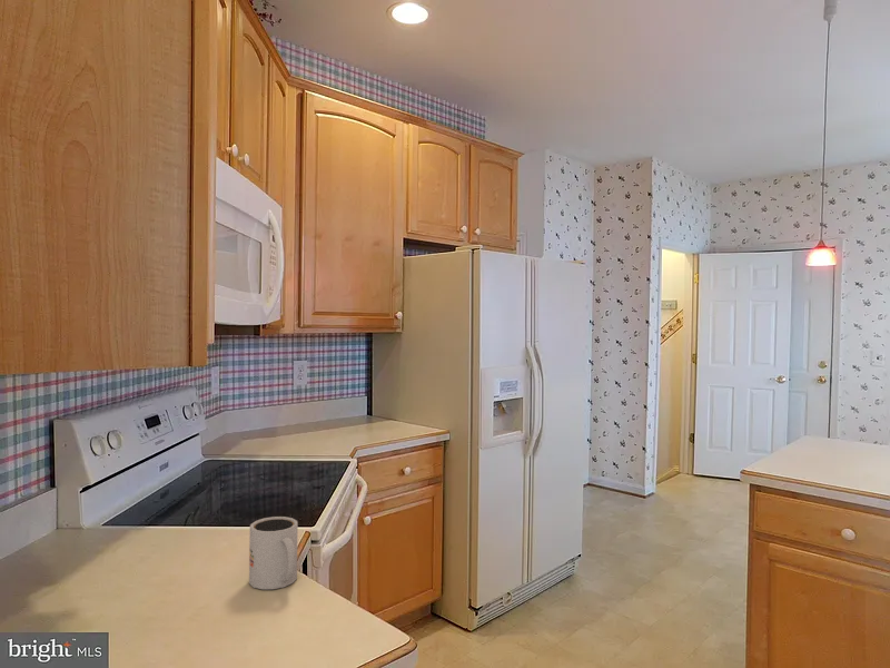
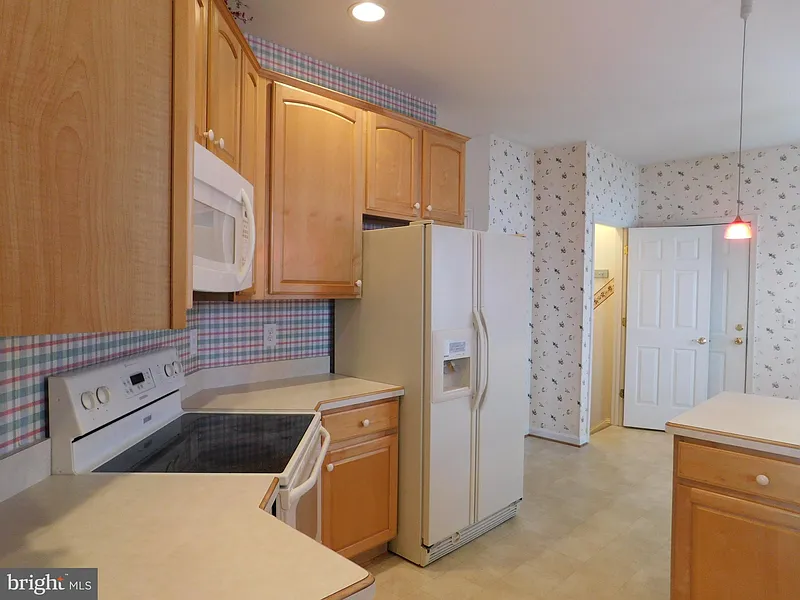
- mug (277, 553)
